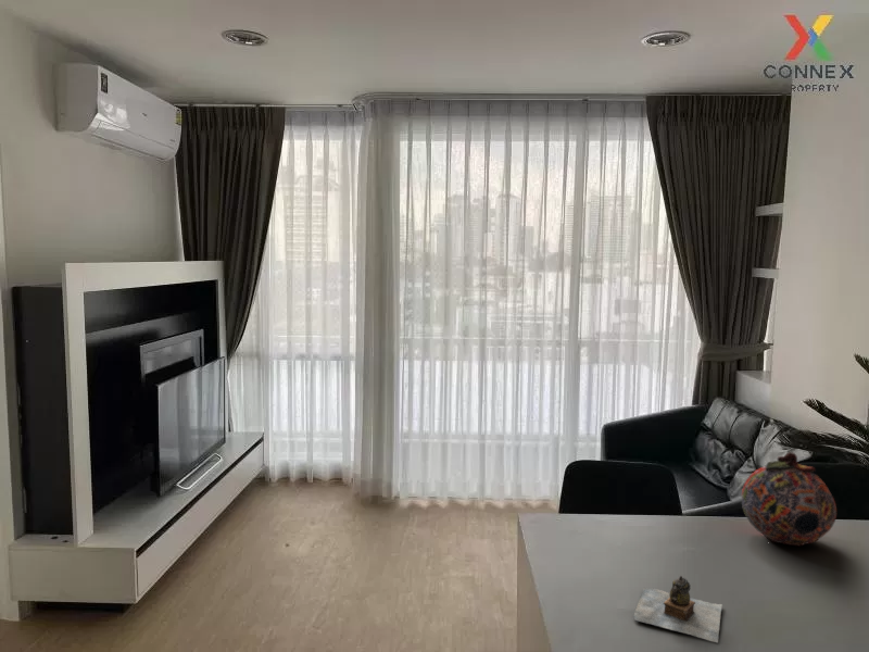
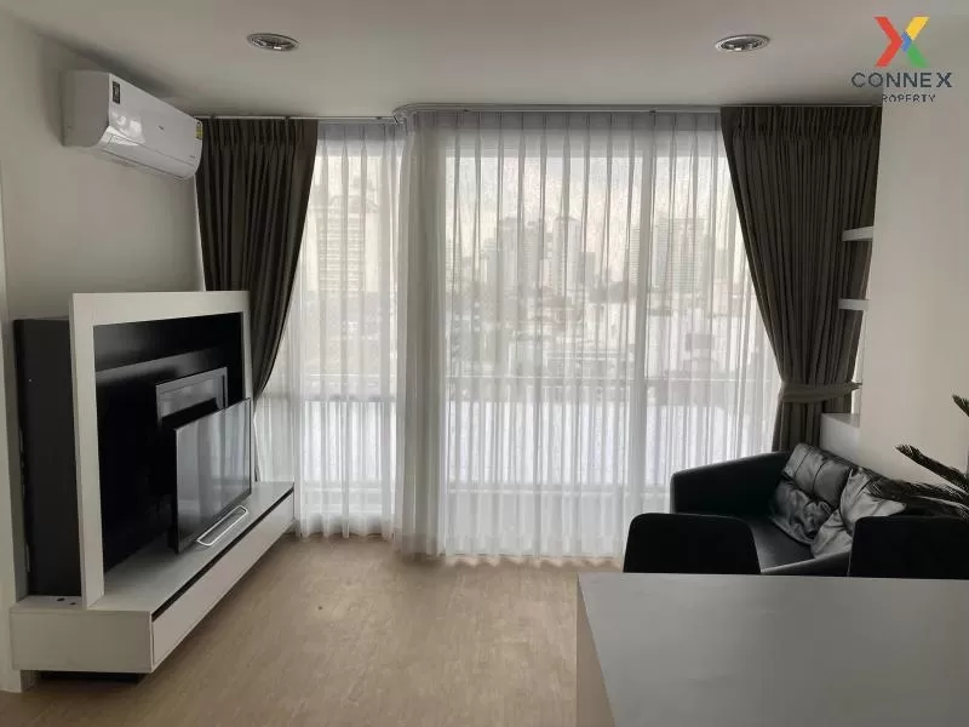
- teapot (680, 594)
- decorative ball (788, 494)
